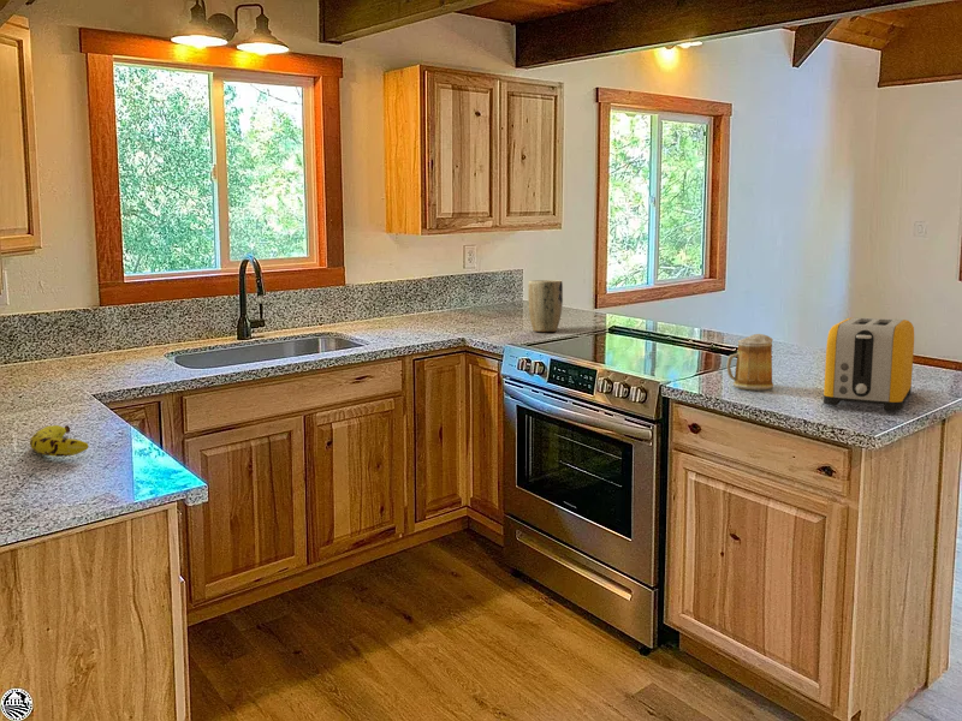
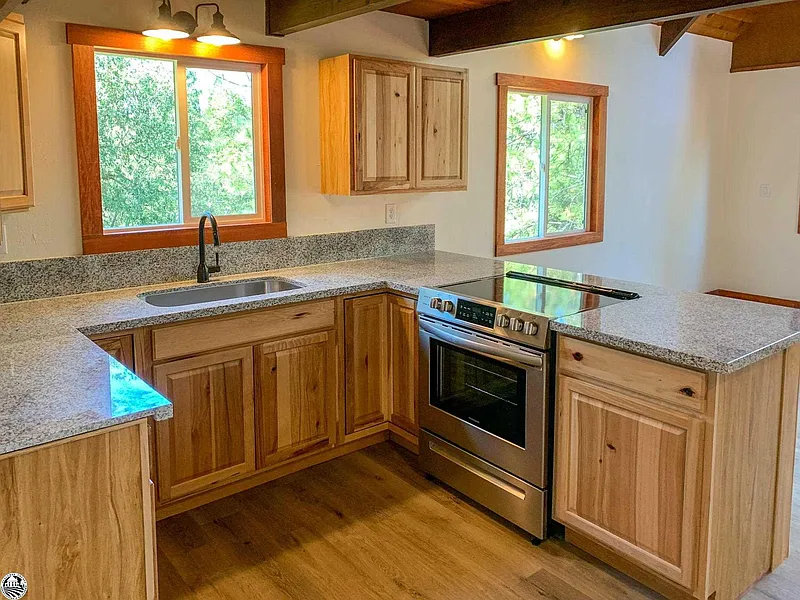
- mug (750, 360)
- toaster (869, 360)
- plant pot (545, 305)
- fruit (66, 439)
